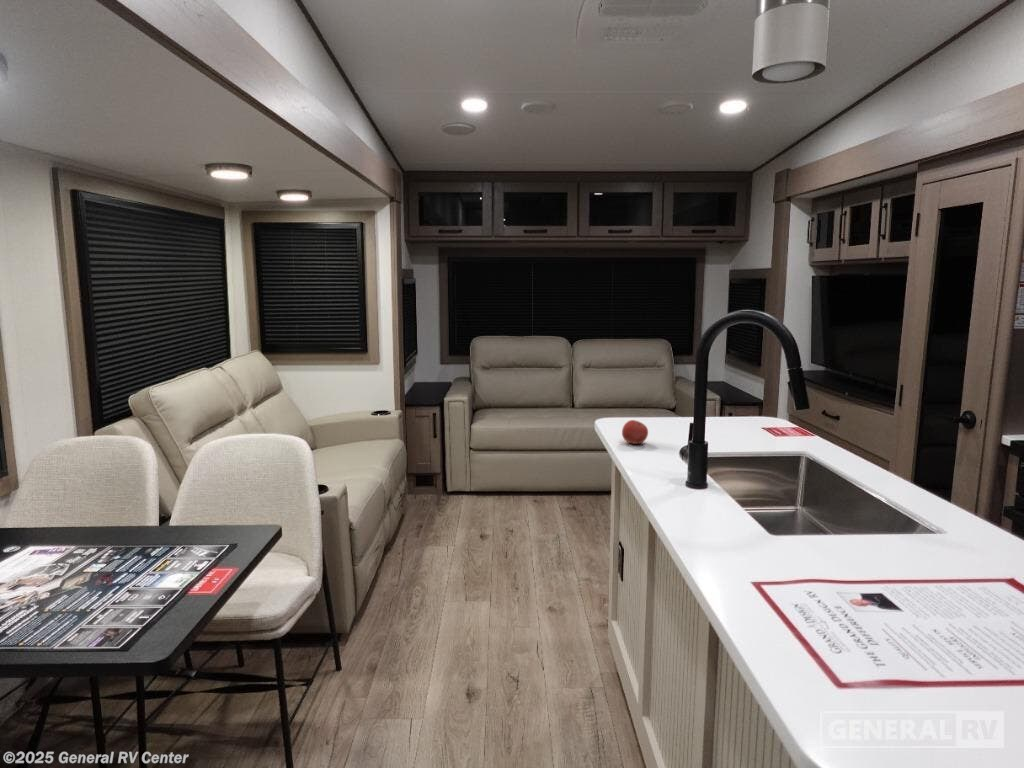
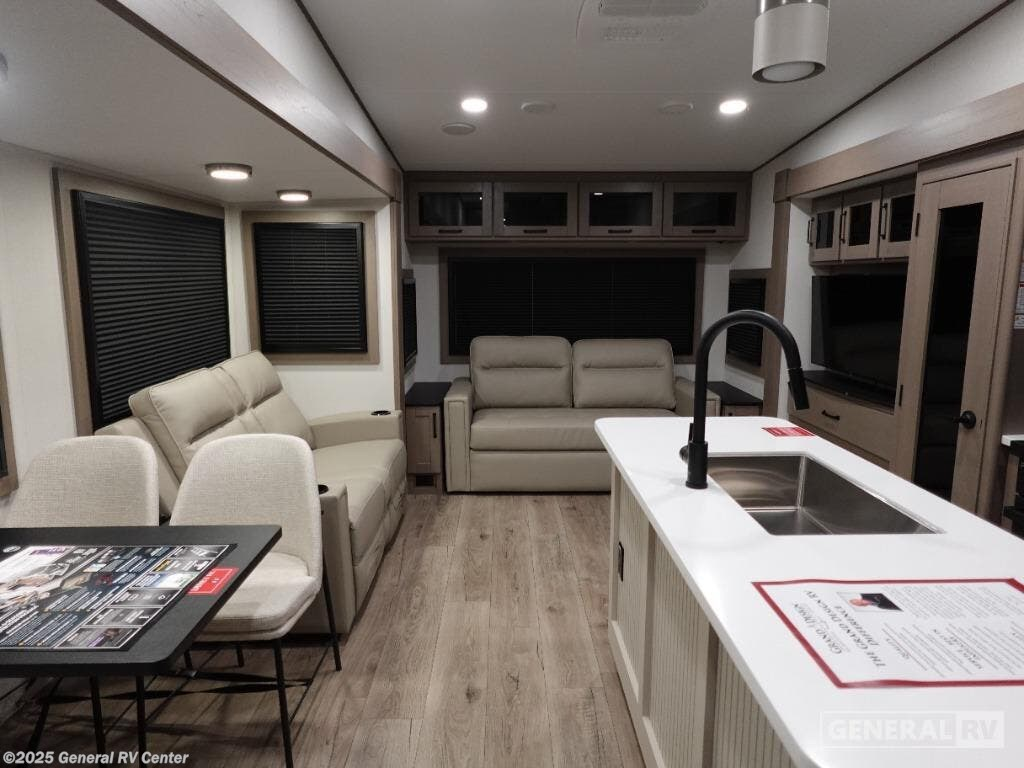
- apple (634, 431)
